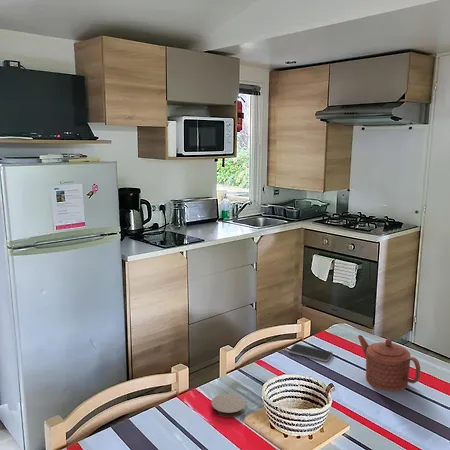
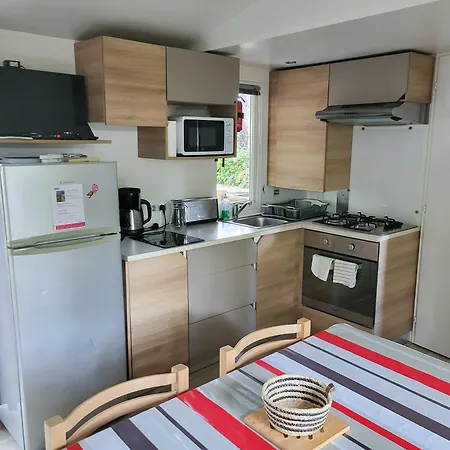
- teapot (387, 360)
- smartphone (310, 352)
- coaster (228, 404)
